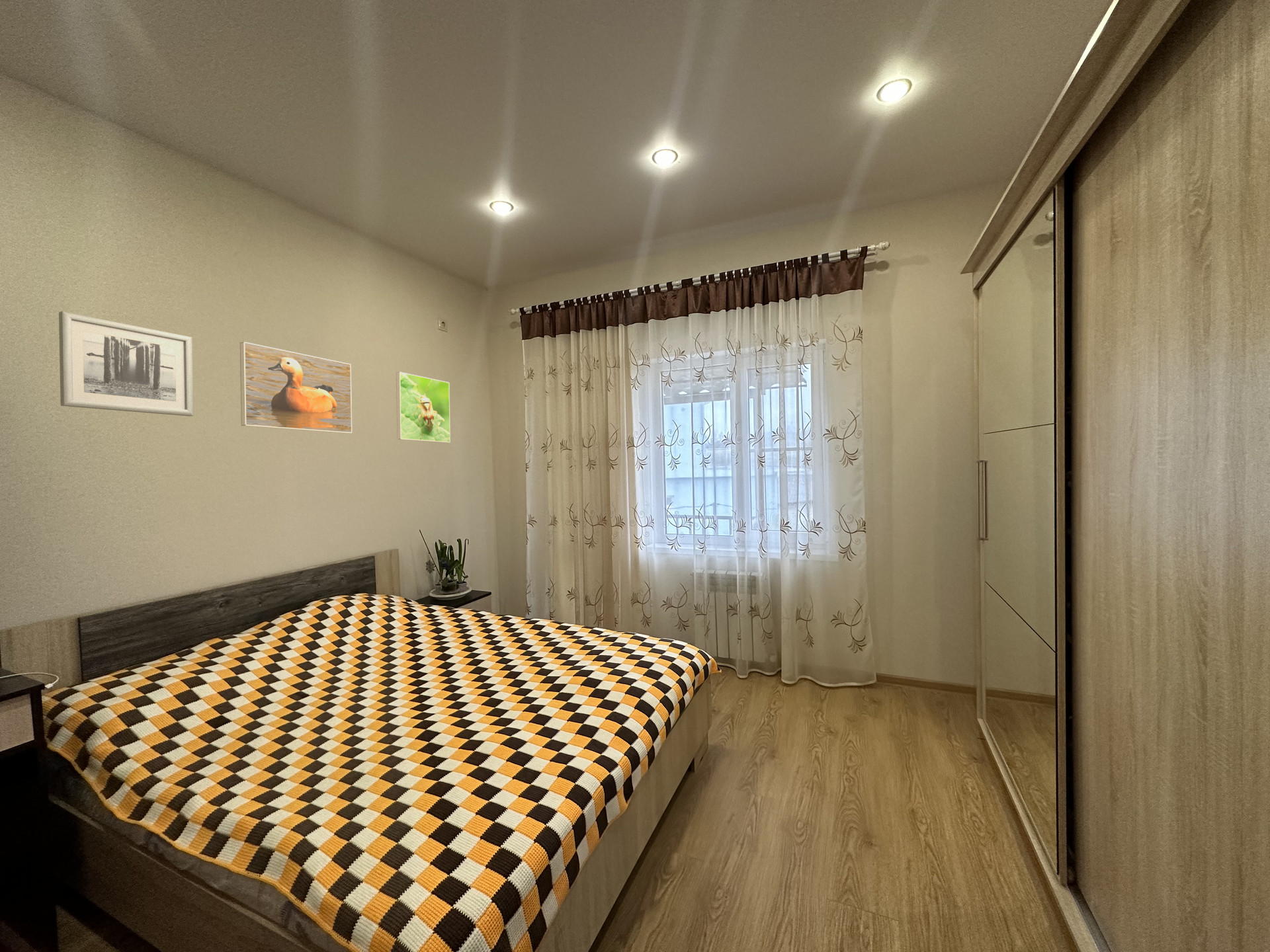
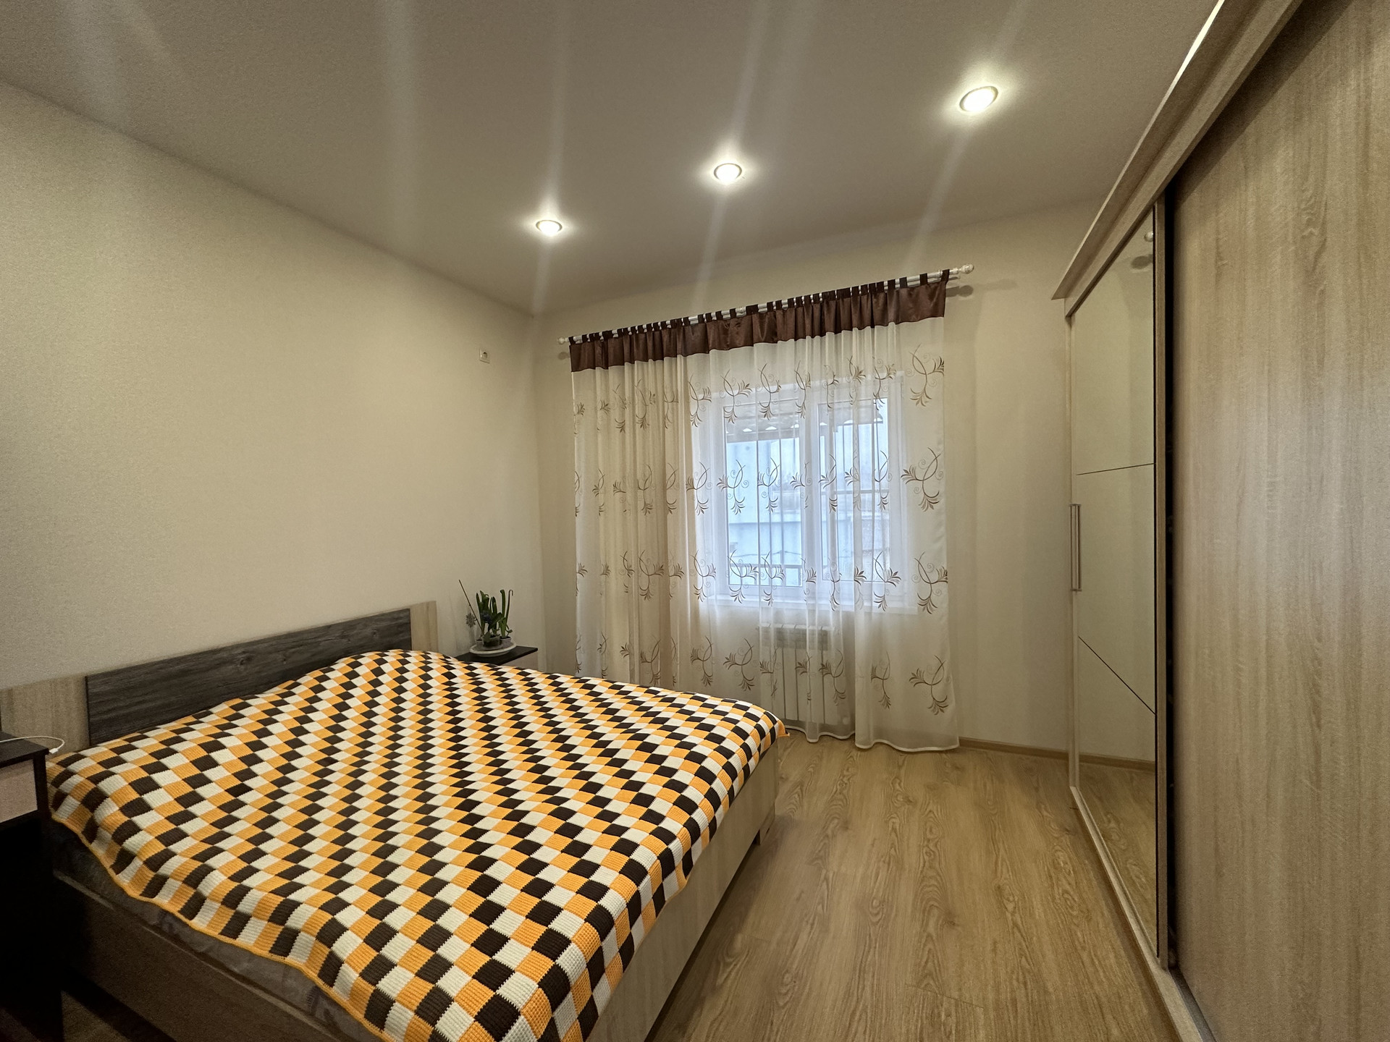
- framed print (424, 409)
- wall art (132, 368)
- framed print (301, 392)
